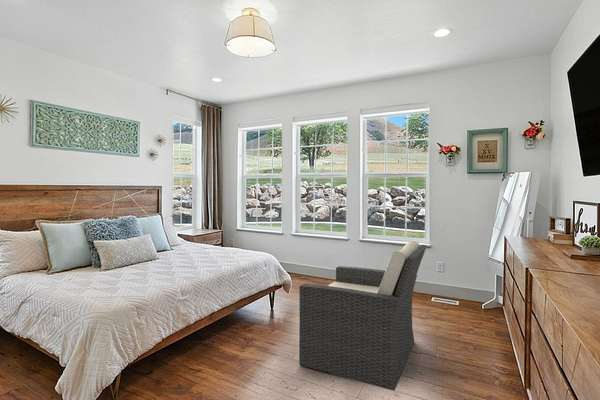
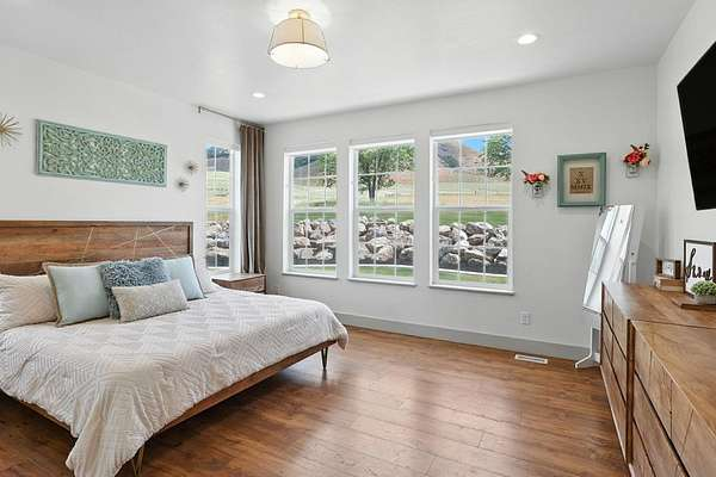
- armchair (366, 298)
